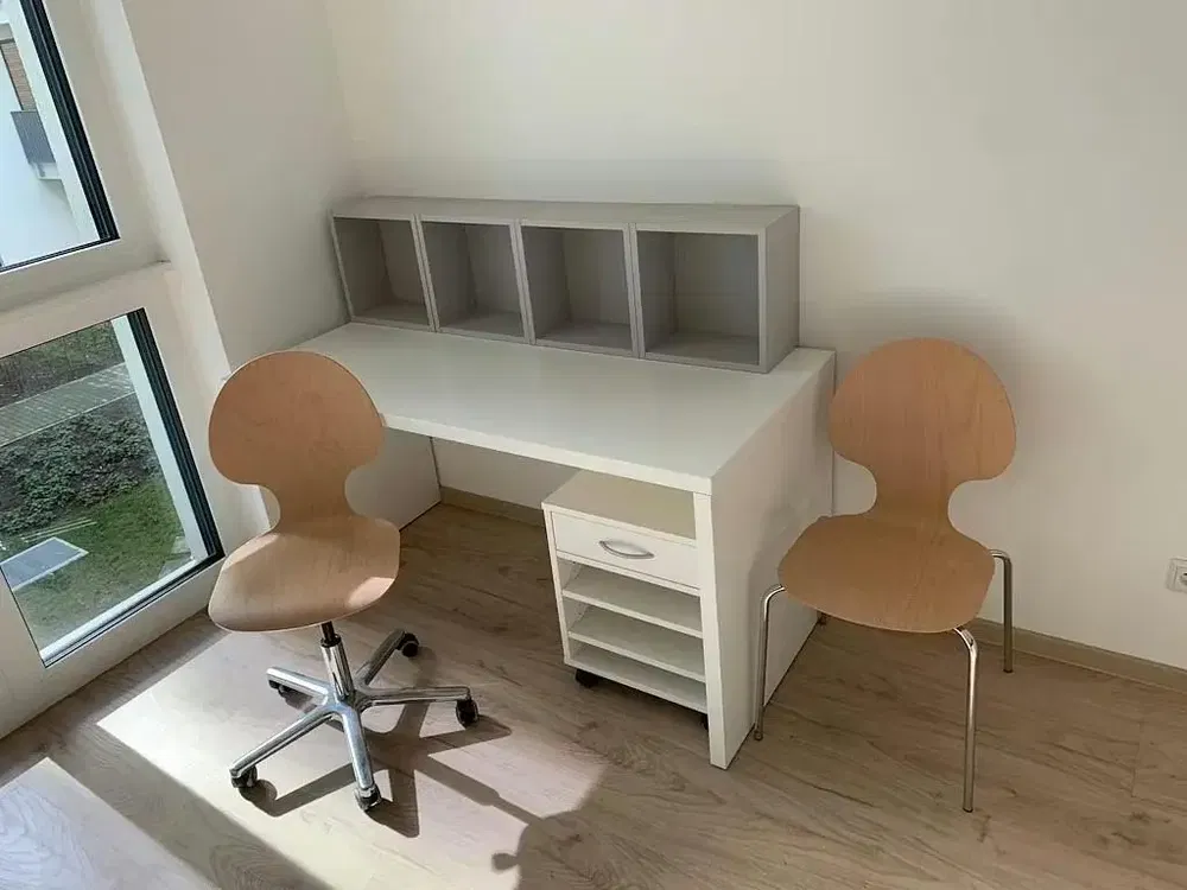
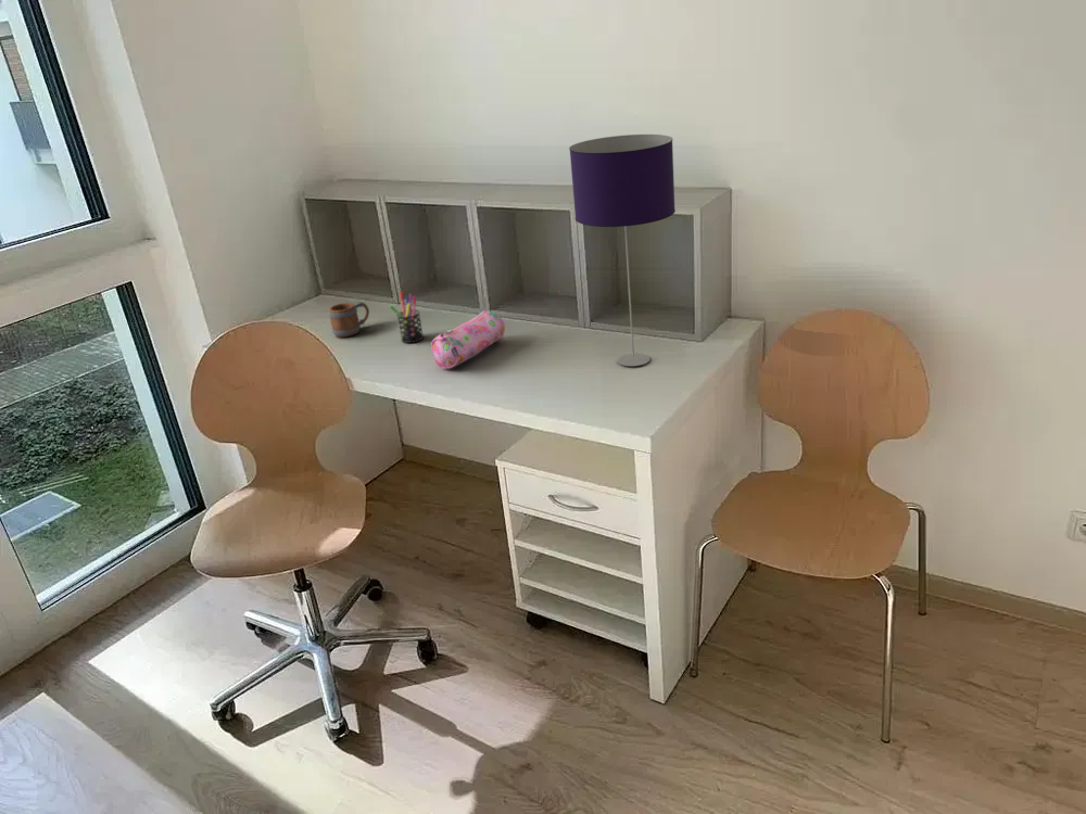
+ pencil case (468, 338)
+ pen holder (405, 317)
+ table lamp (627, 257)
+ mug (350, 317)
